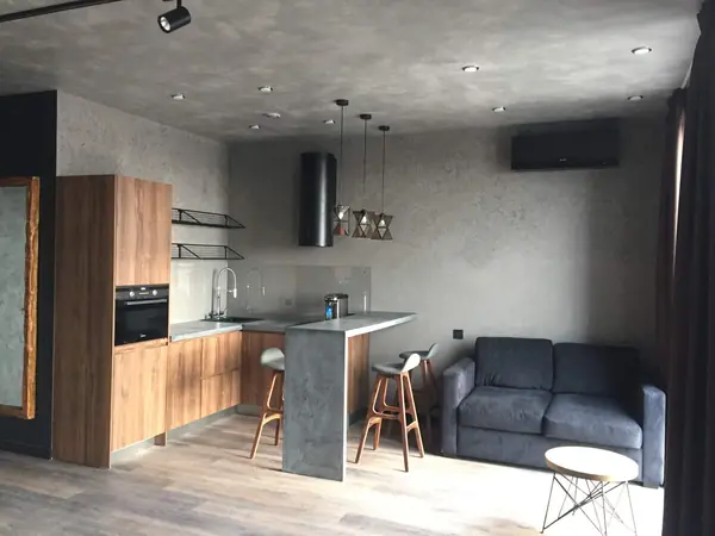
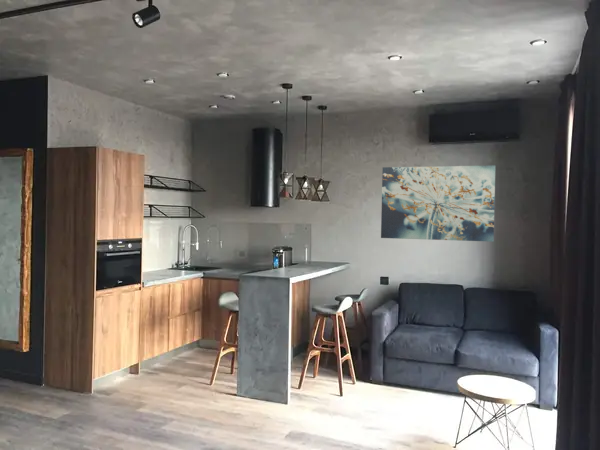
+ wall art (436, 203)
